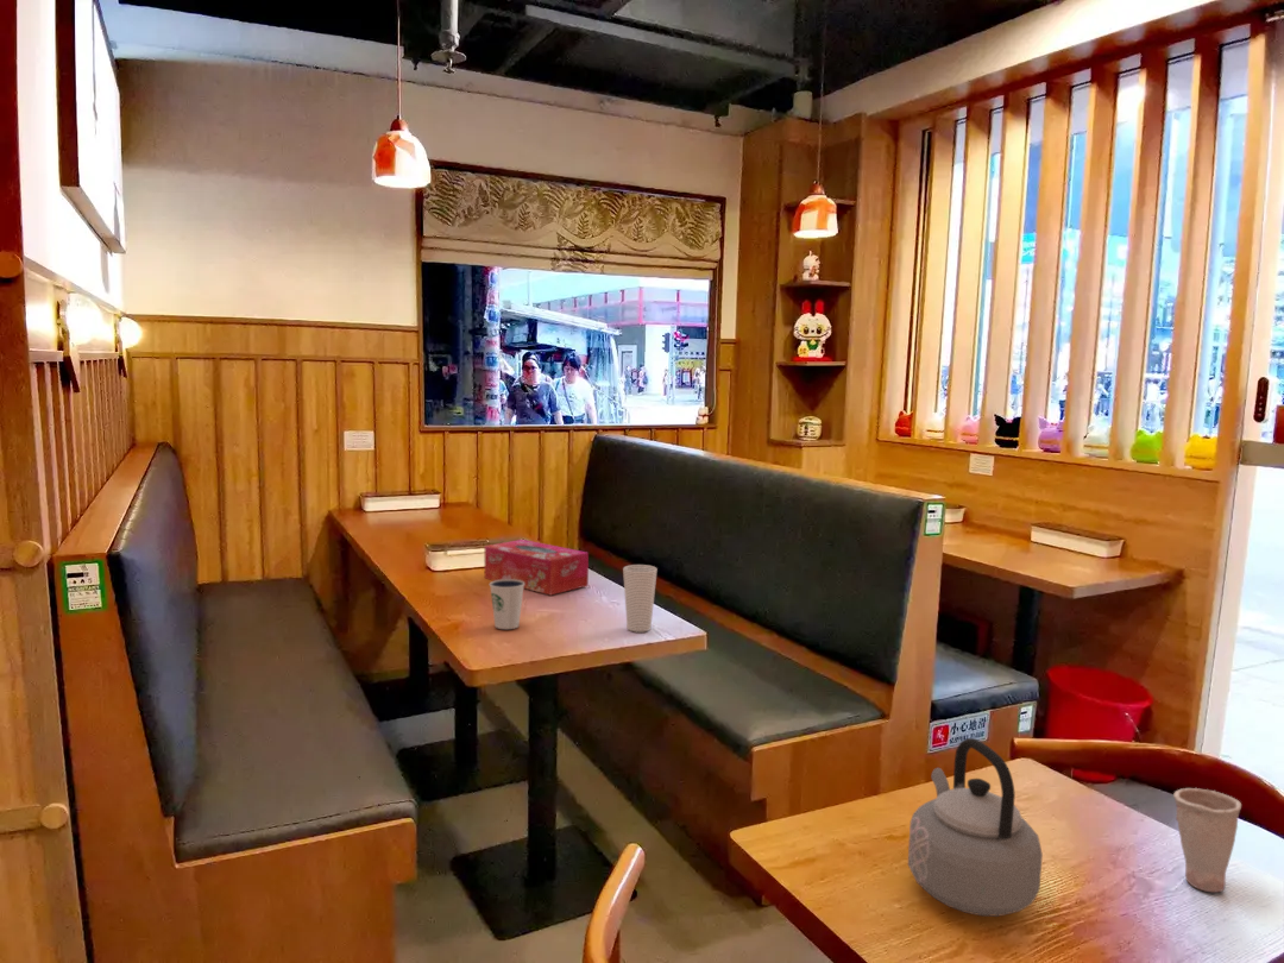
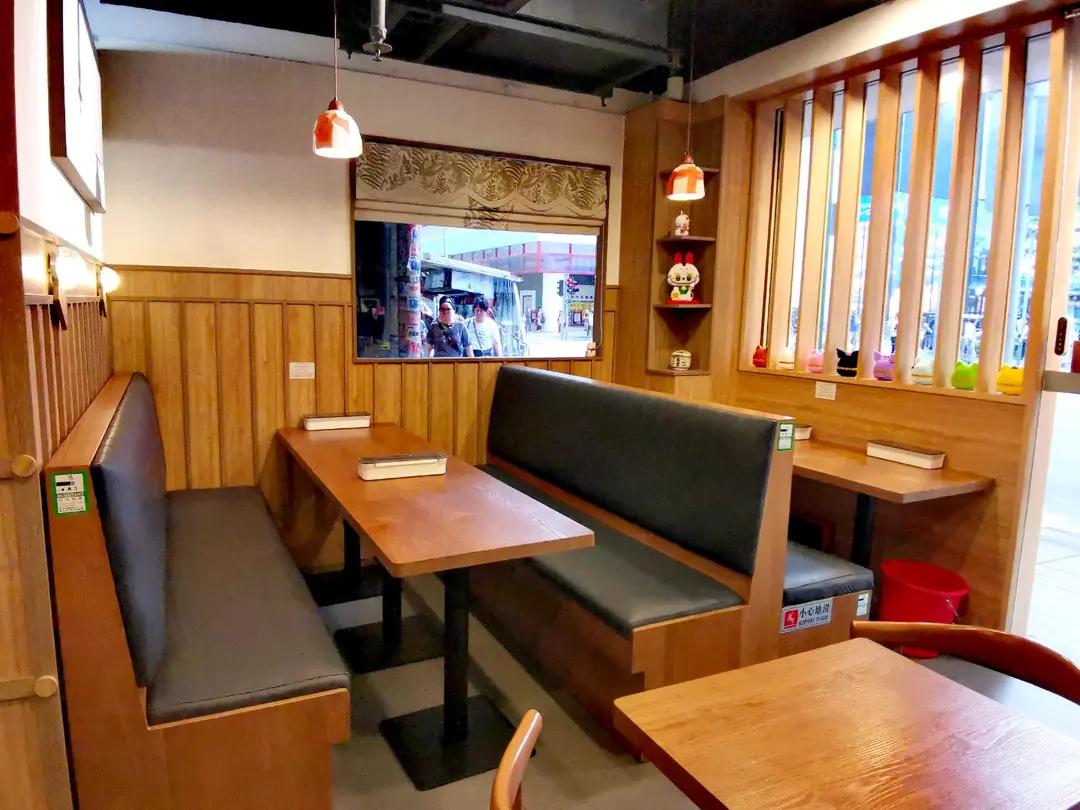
- teapot (965, 811)
- cup (1203, 838)
- cup (638, 598)
- tissue box (535, 565)
- dixie cup (506, 604)
